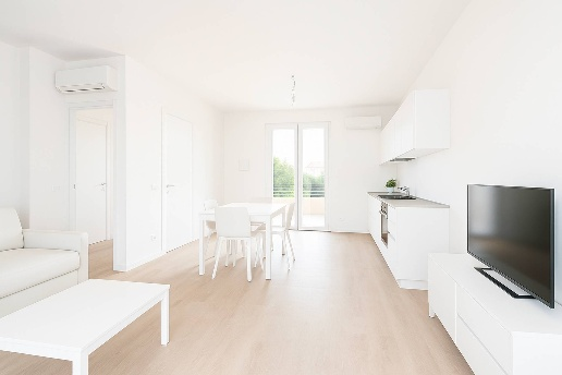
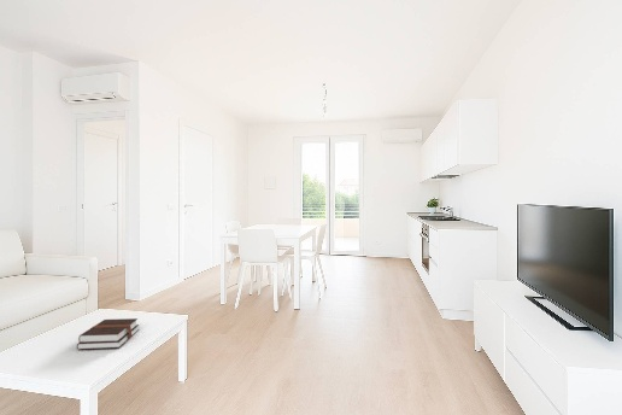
+ hardback book (110, 332)
